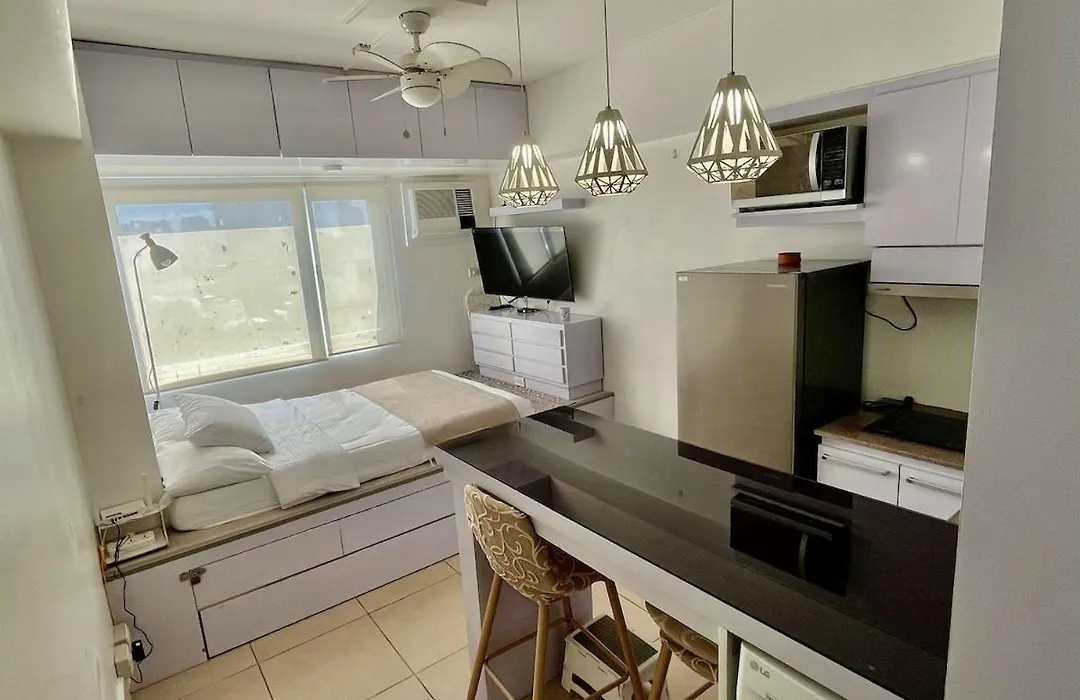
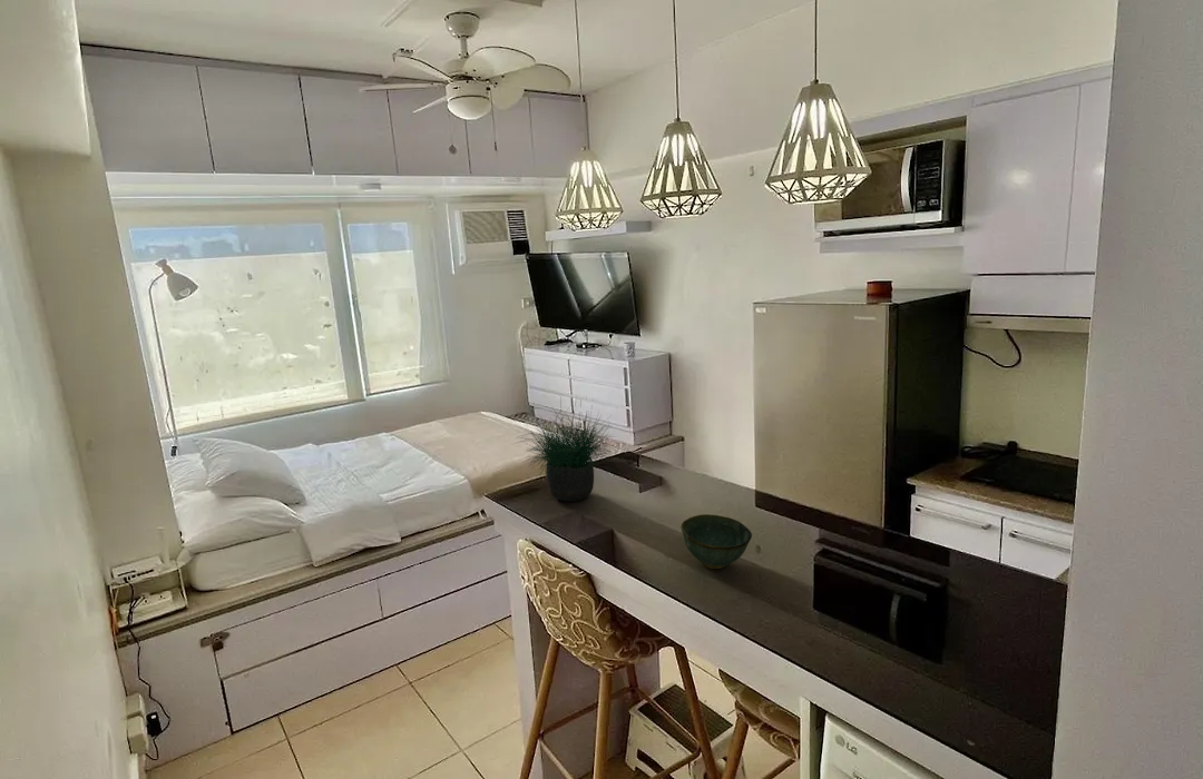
+ potted plant (567, 445)
+ bowl (716, 545)
